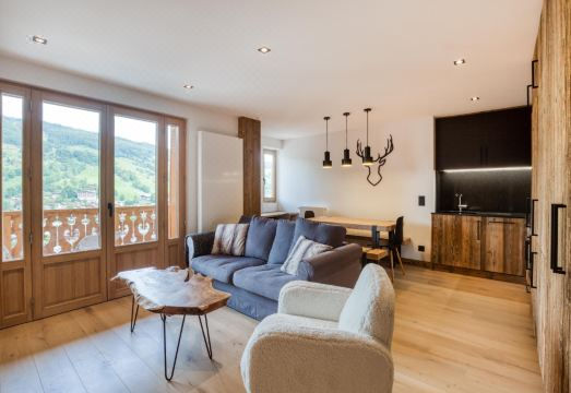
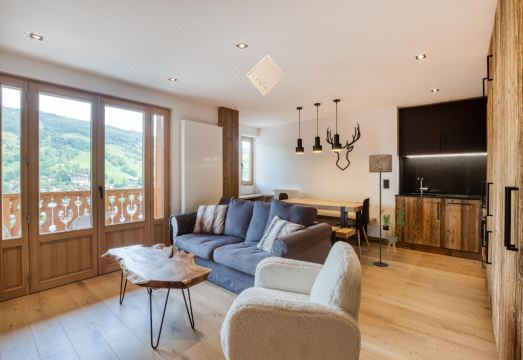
+ toilet paper roll (265, 75)
+ house plant (391, 230)
+ floor lamp (380, 209)
